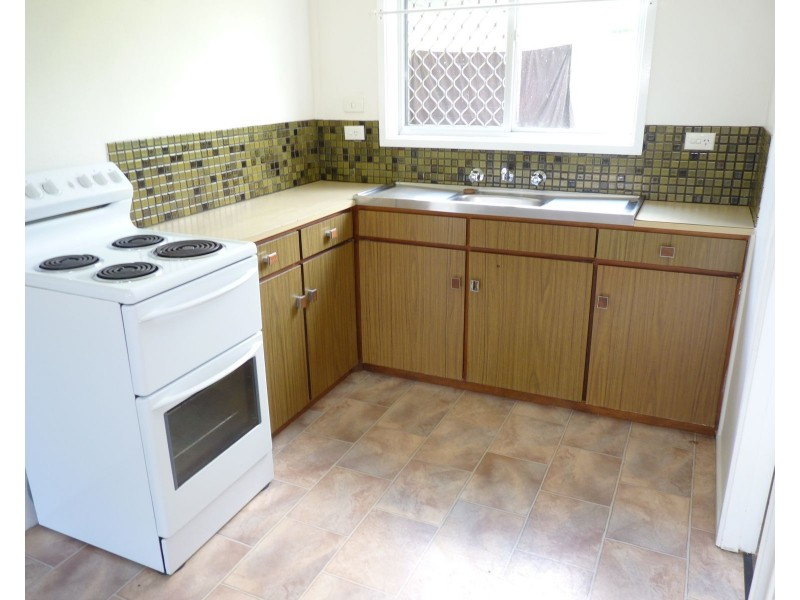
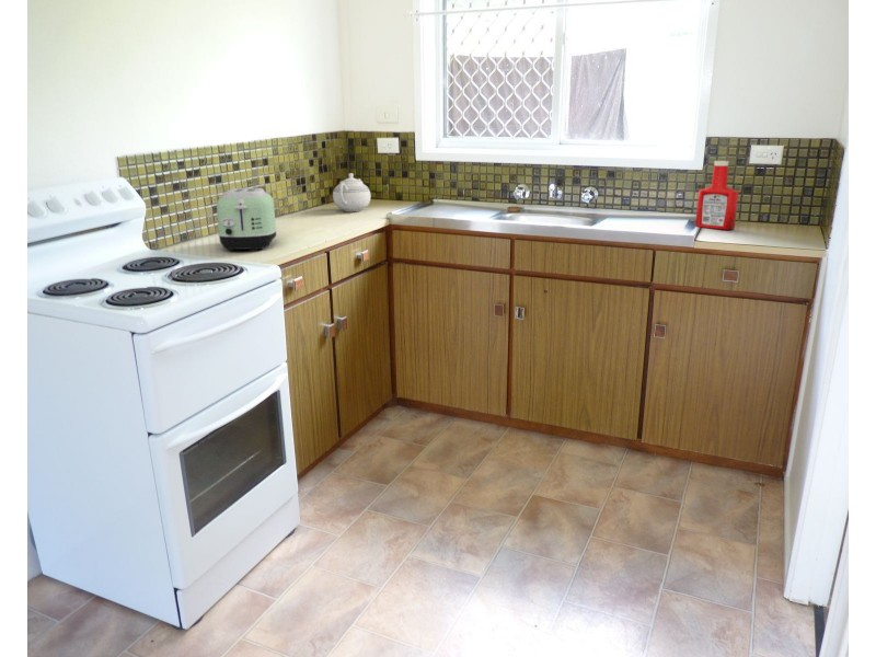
+ soap bottle (717, 194)
+ teapot (350, 192)
+ toaster (246, 218)
